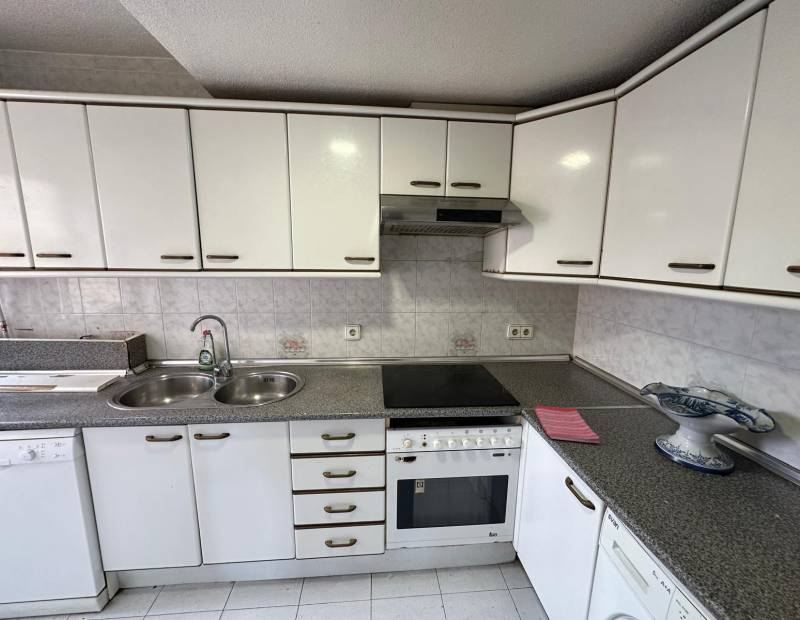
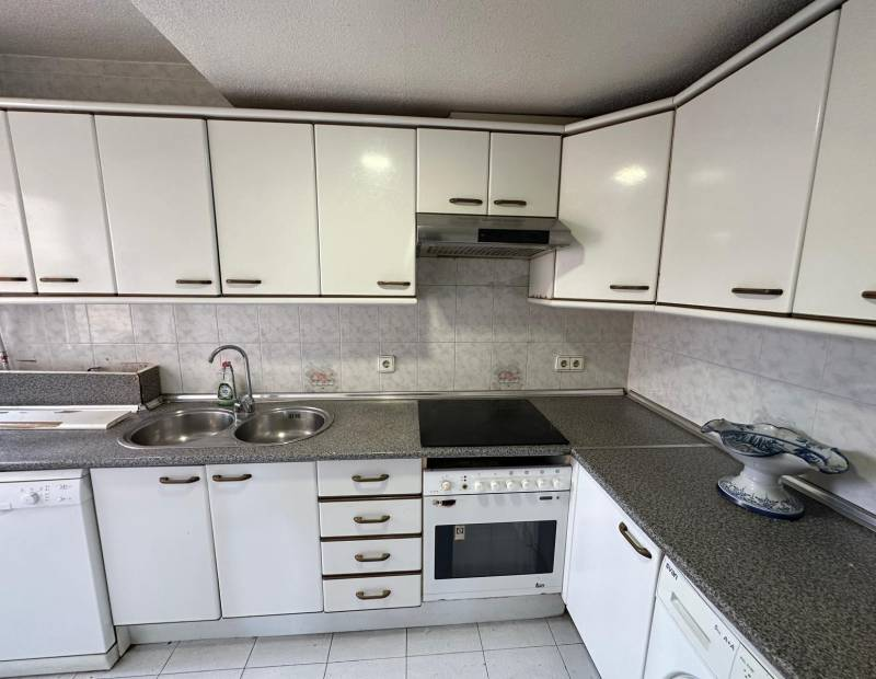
- dish towel (563, 422)
